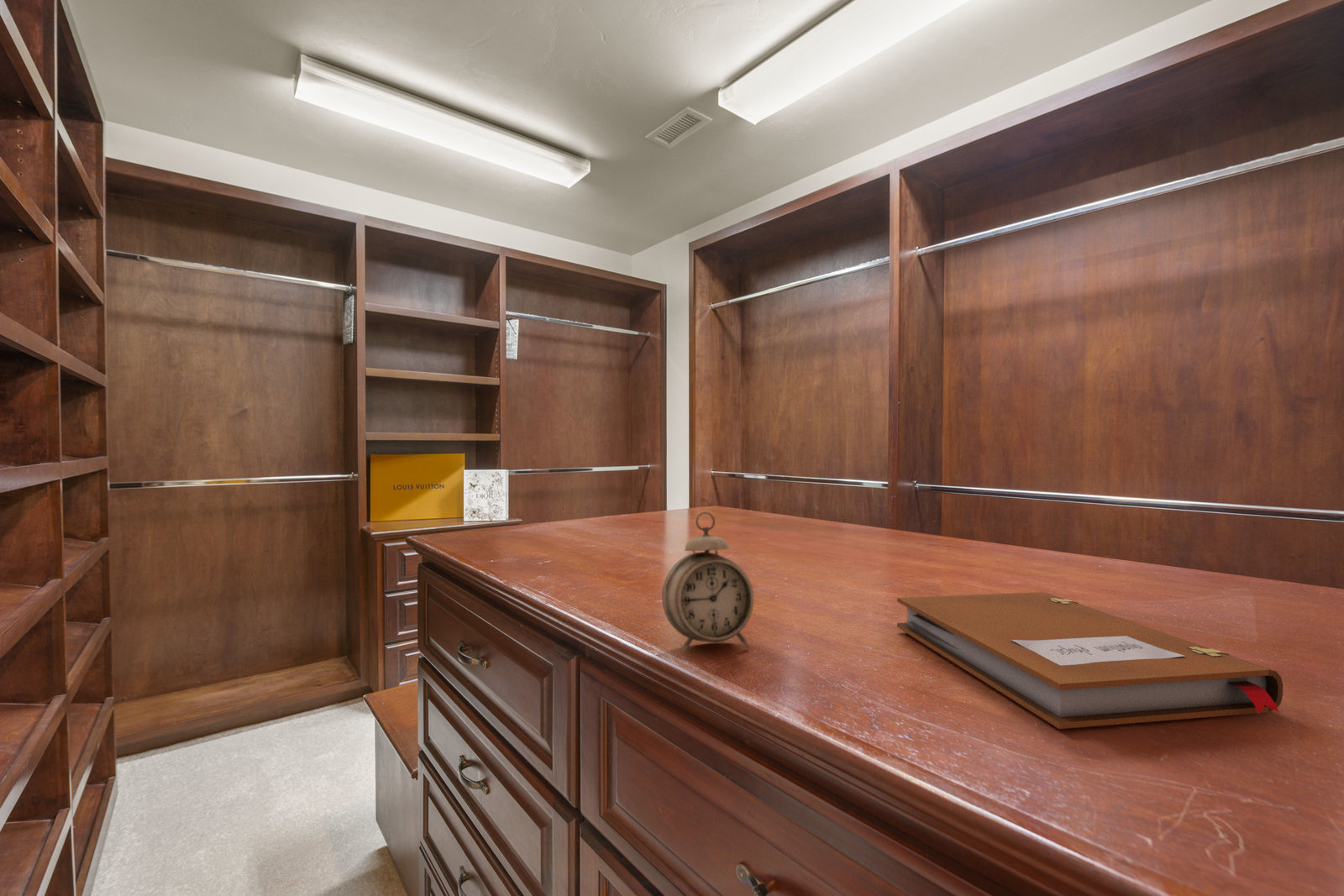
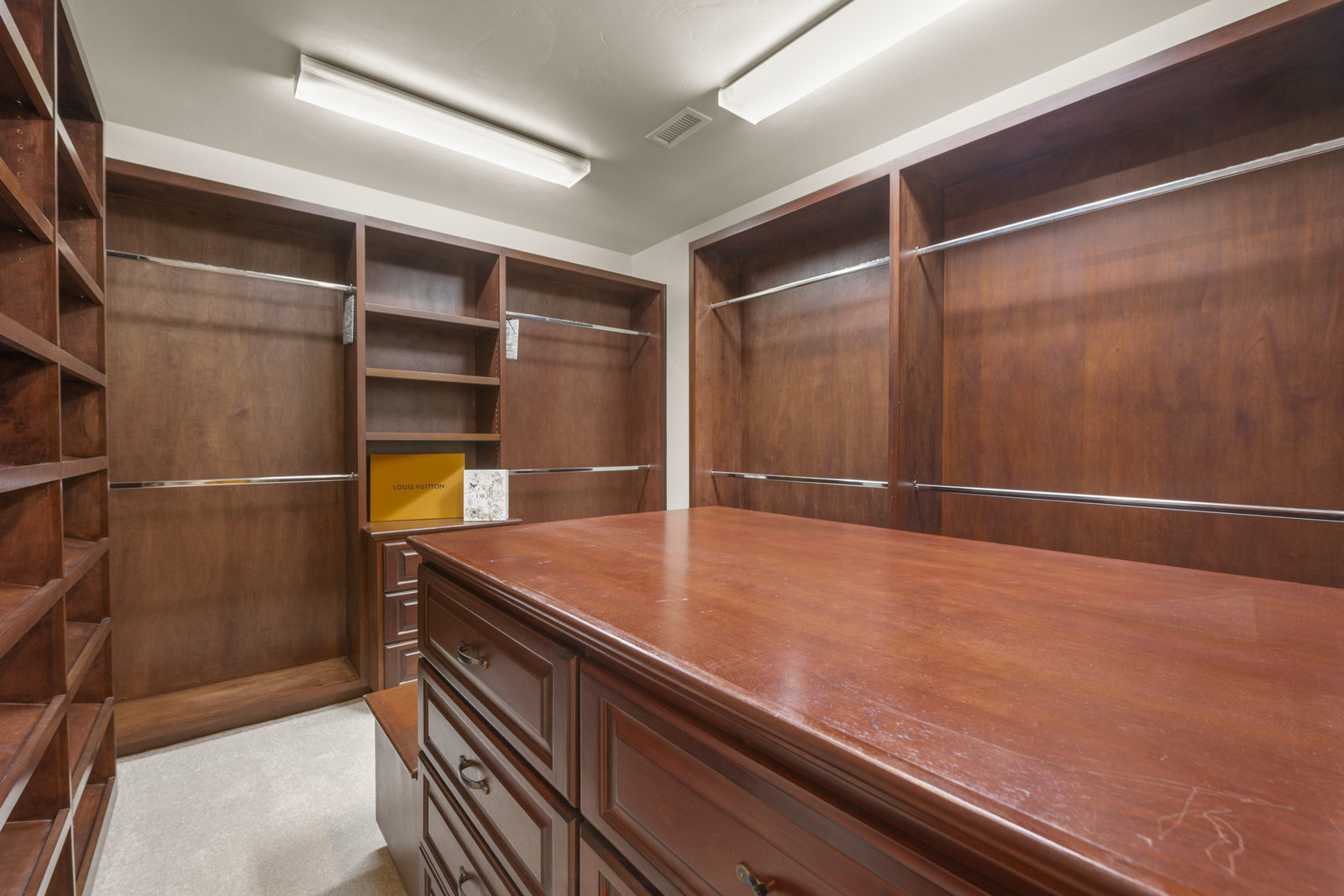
- notebook (1060, 647)
- alarm clock (709, 579)
